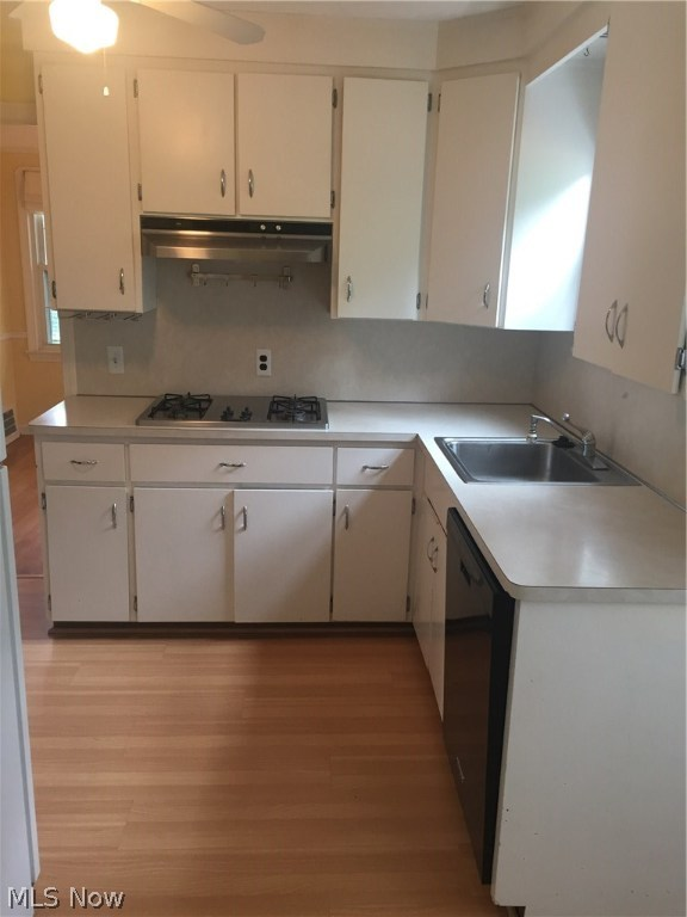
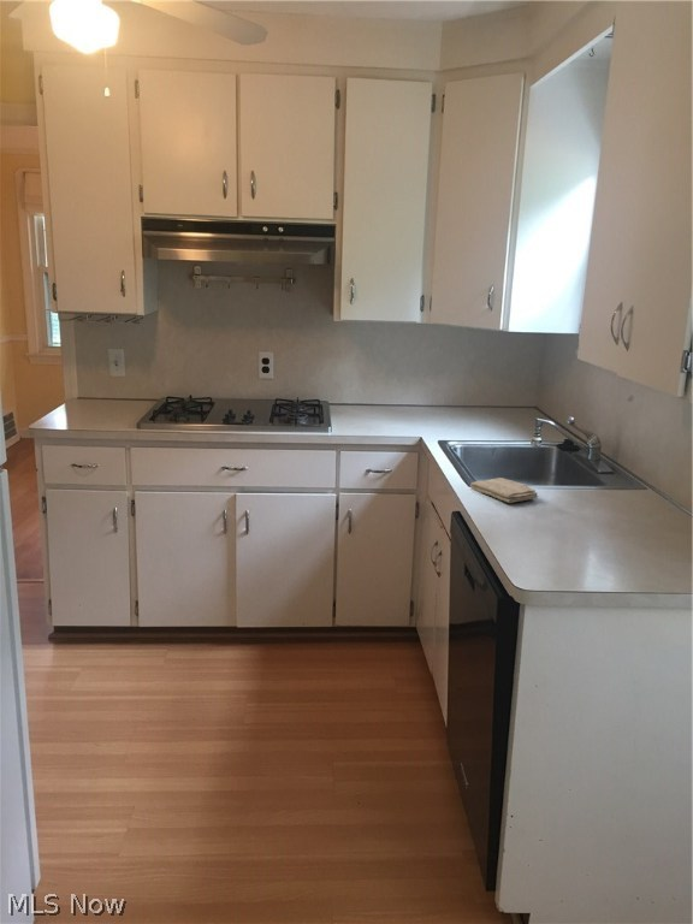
+ washcloth (503, 488)
